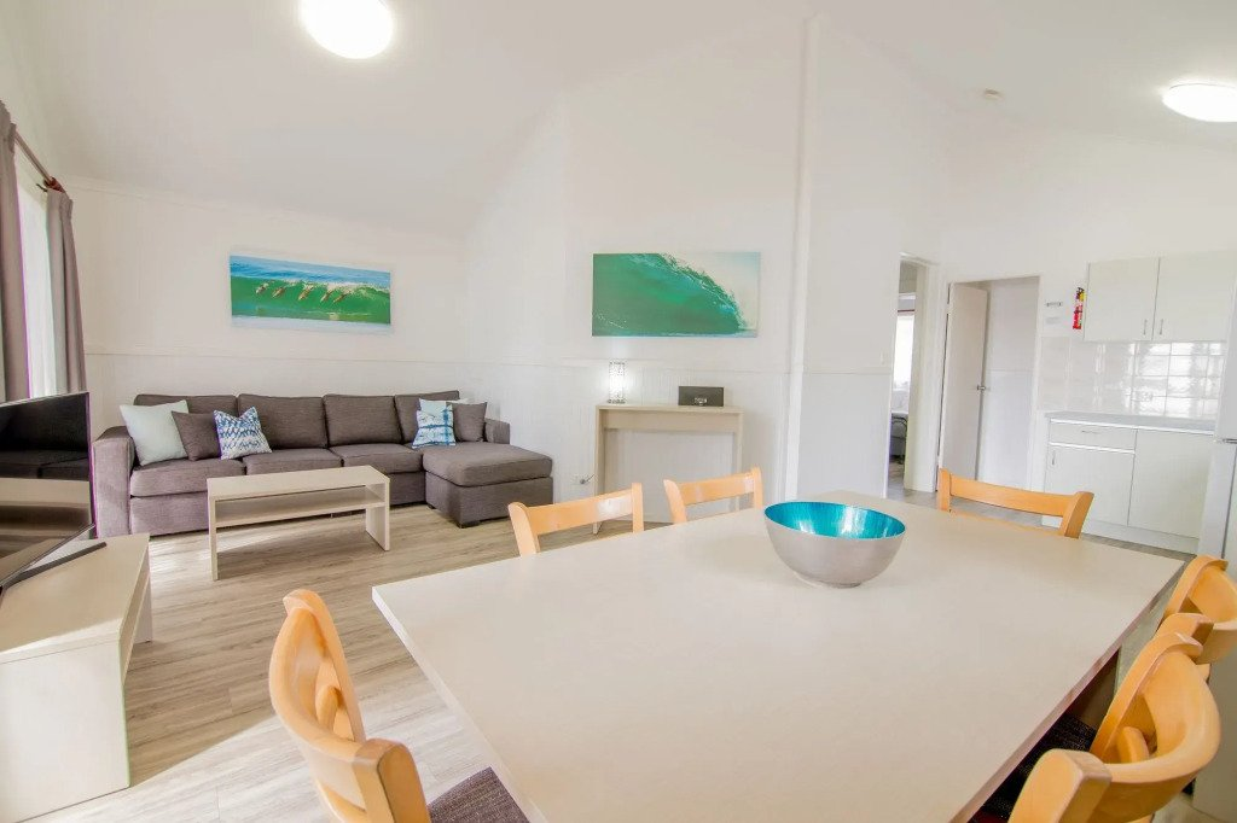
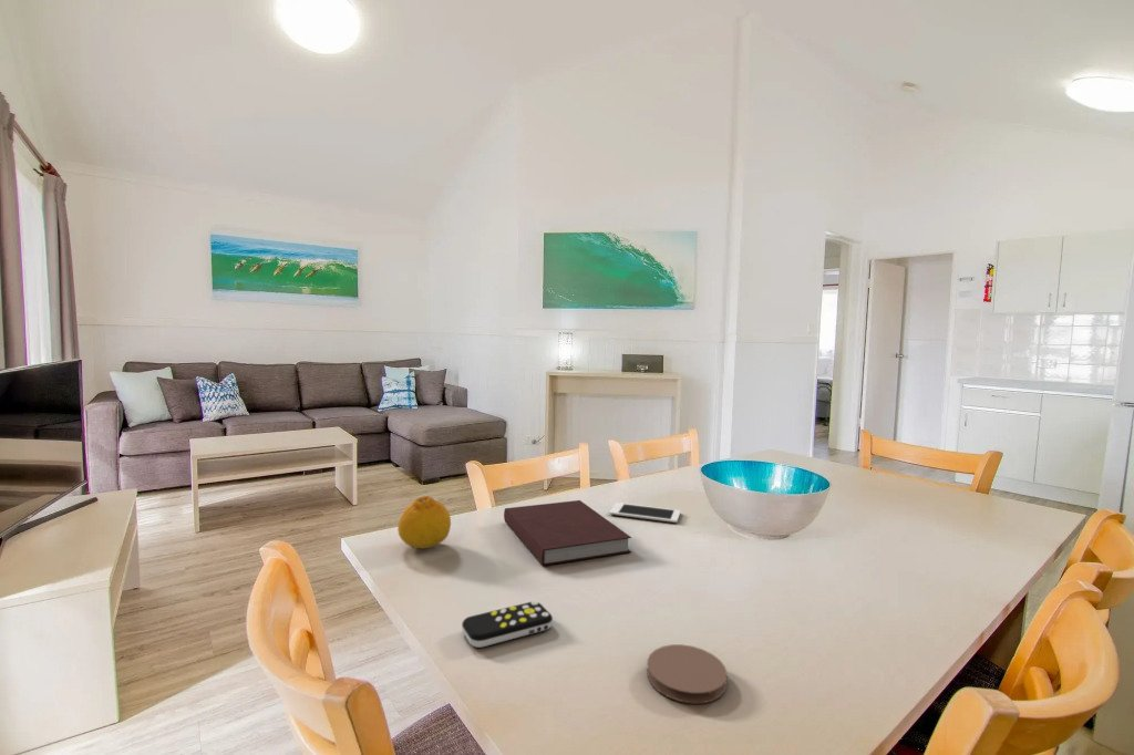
+ notebook (563, 528)
+ coaster (685, 672)
+ remote control (507, 622)
+ cell phone (645, 511)
+ fruit (424, 521)
